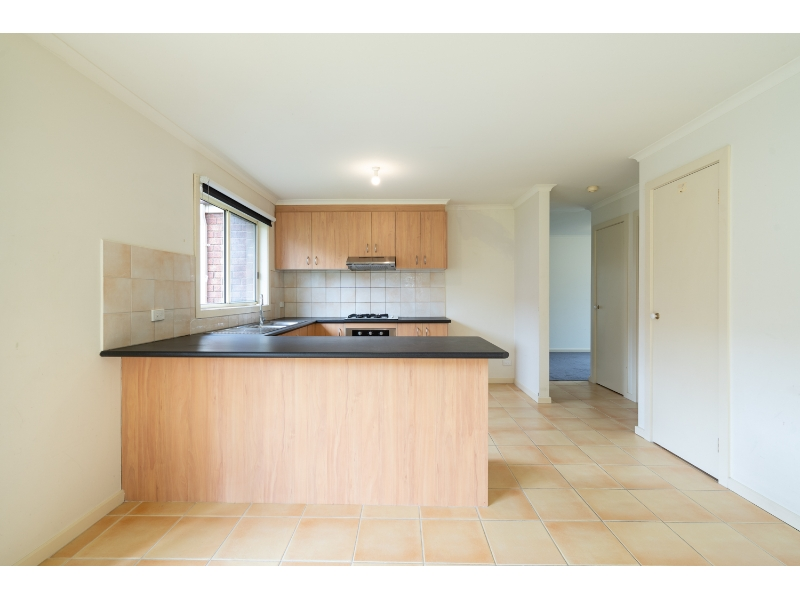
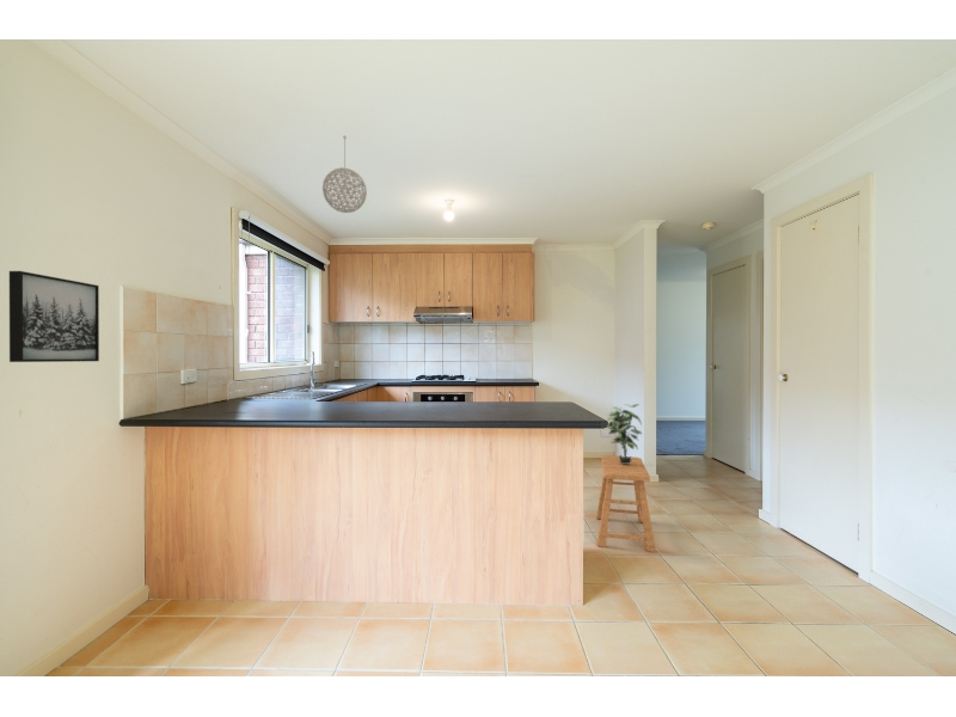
+ wall art (57, 320)
+ pendant light (344, 173)
+ stool (623, 501)
+ potted plant (623, 433)
